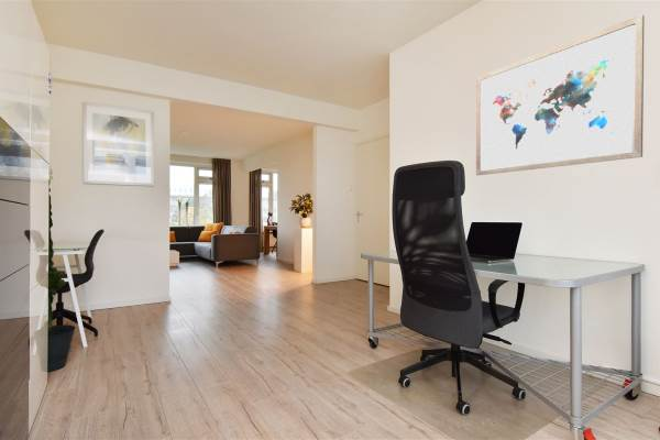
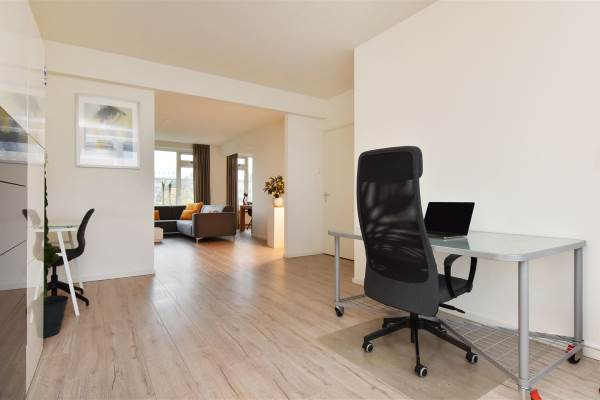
- wall art (544, 110)
